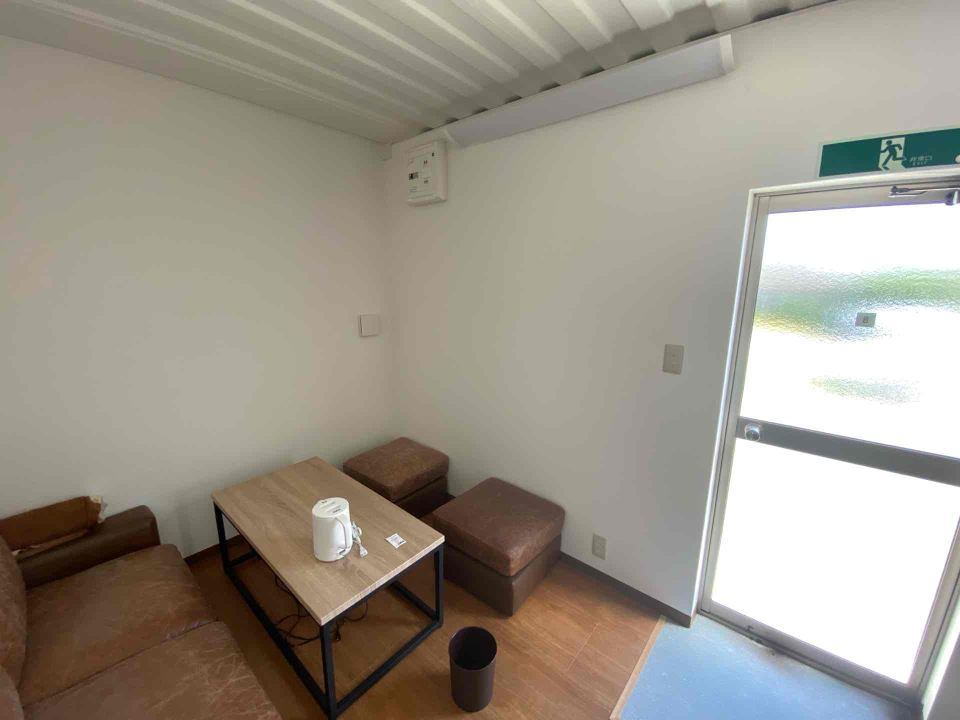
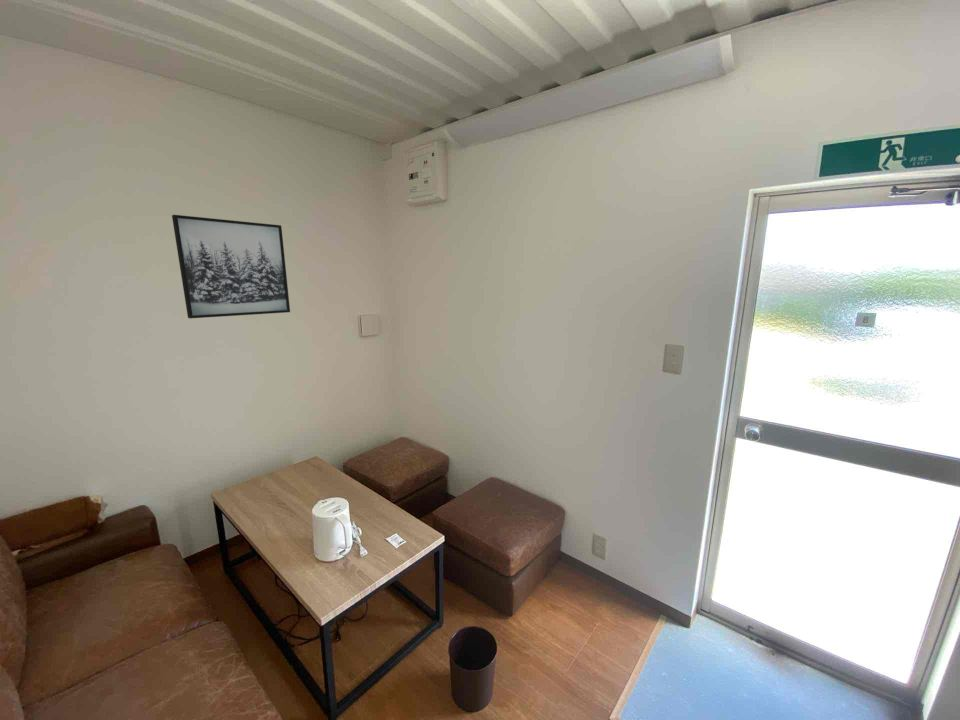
+ wall art (237, 269)
